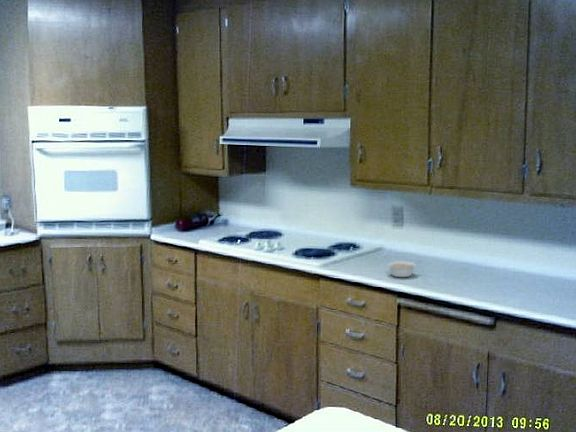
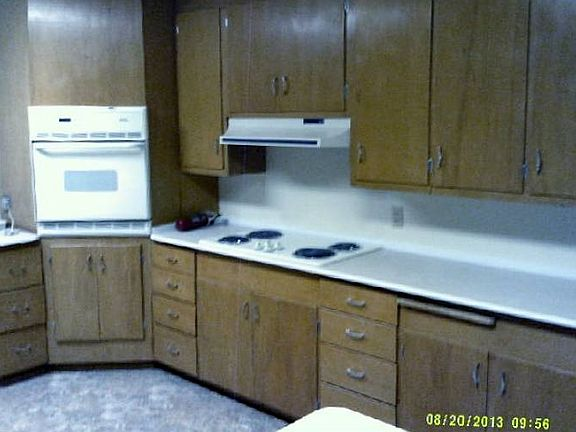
- legume (402, 268)
